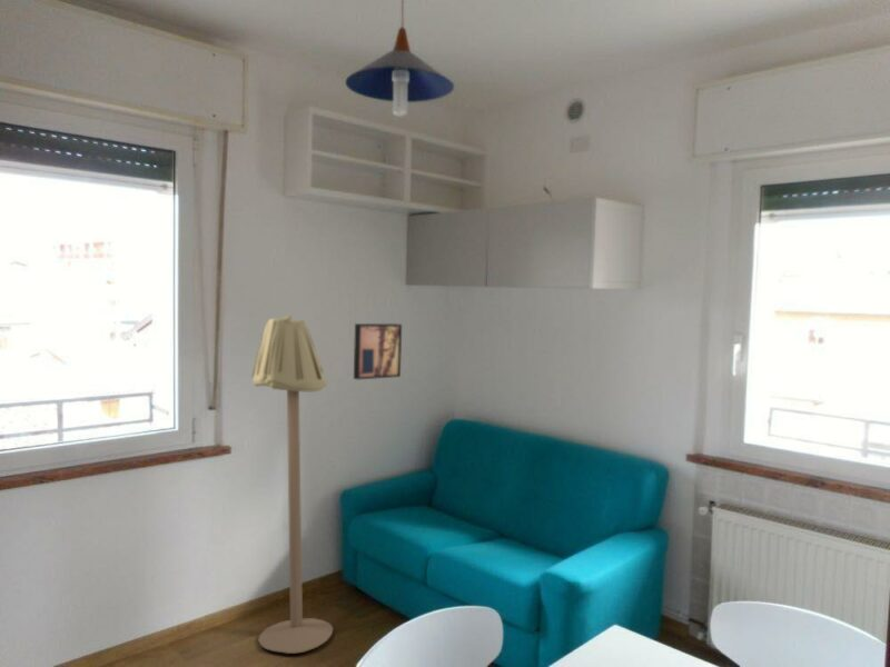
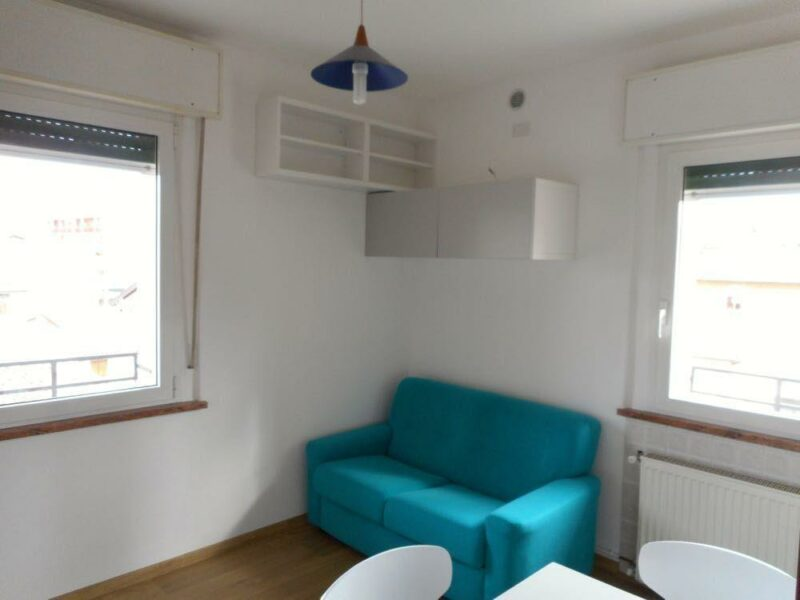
- wall art (378, 350)
- floor lamp (289, 474)
